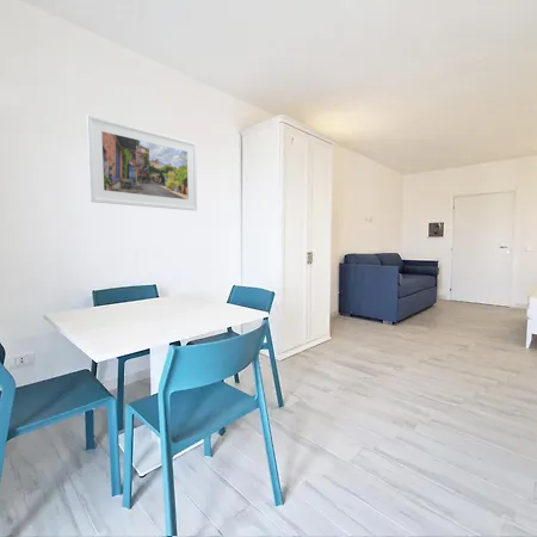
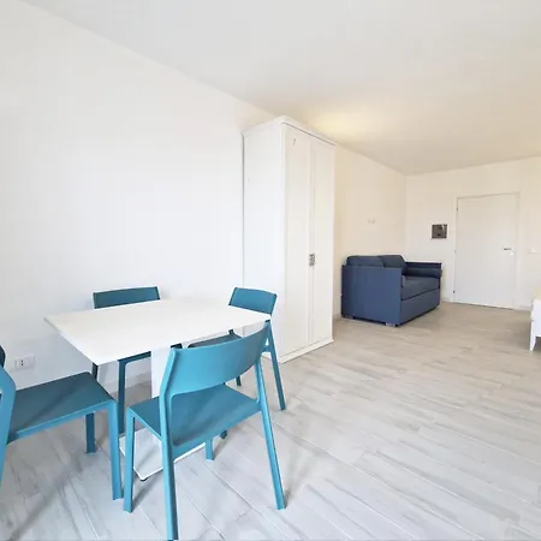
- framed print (149, 168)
